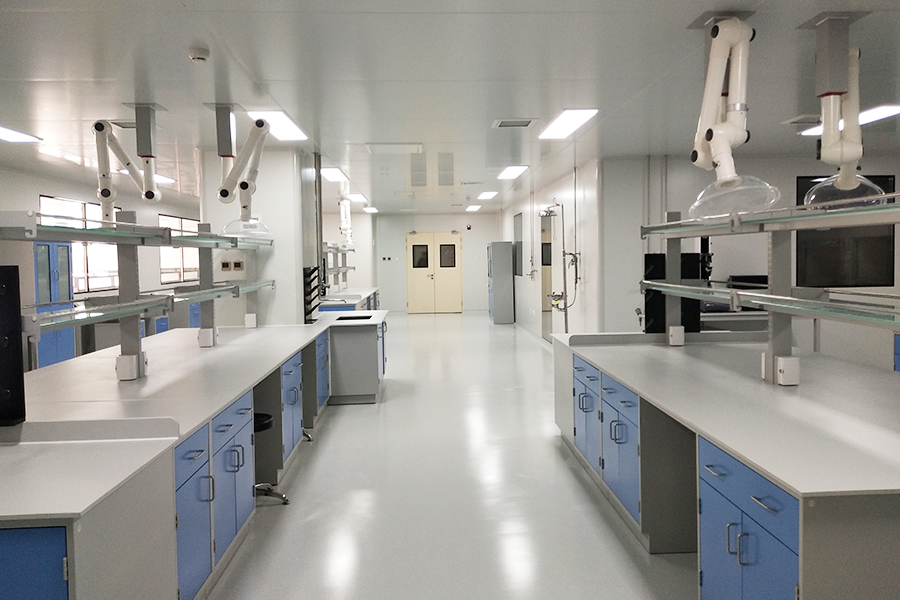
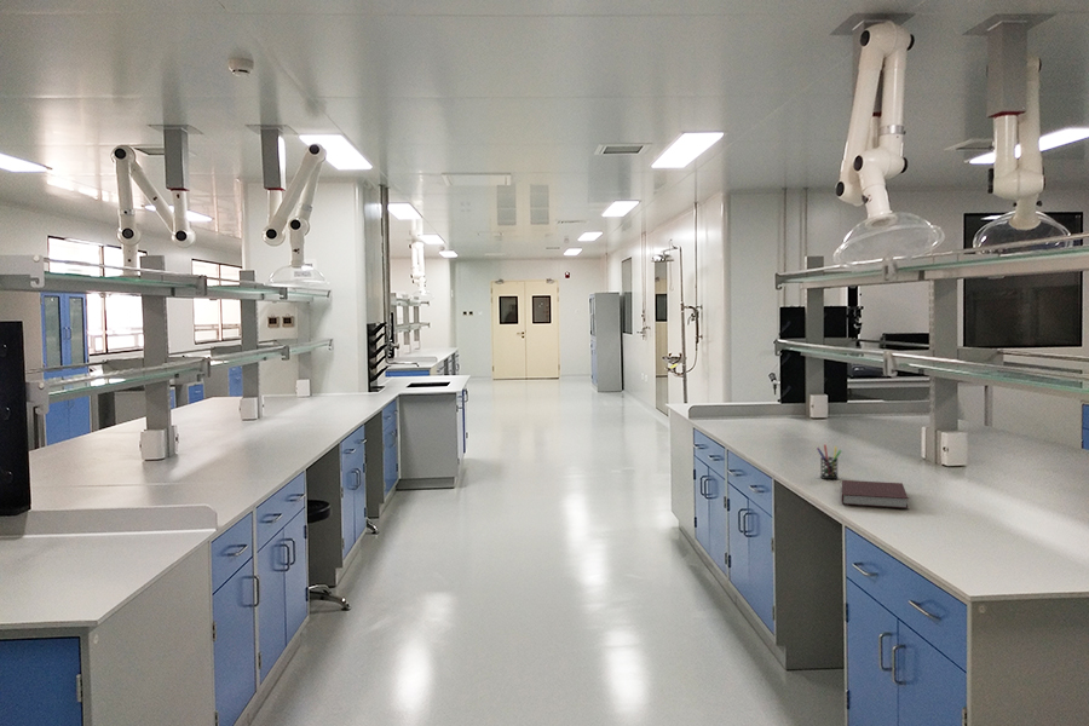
+ pen holder (830, 460)
+ notebook (872, 492)
